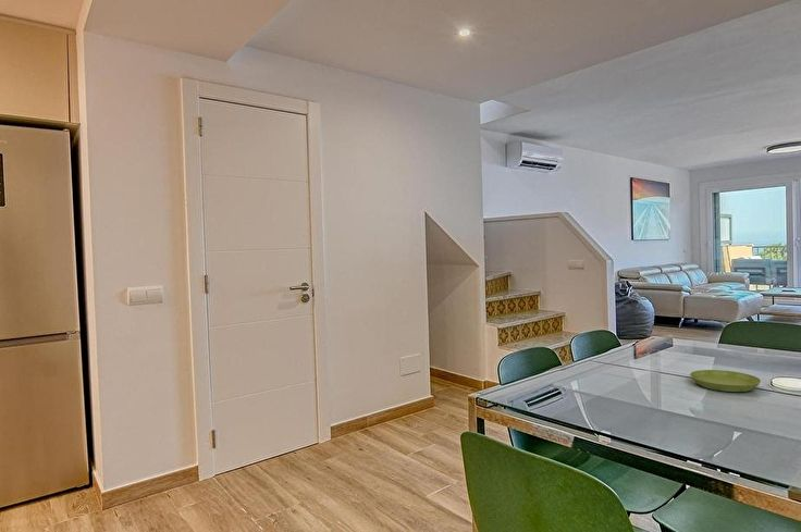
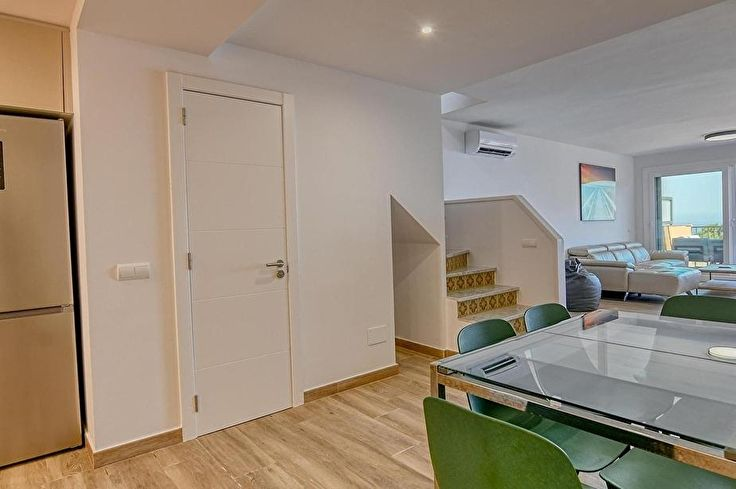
- saucer (724, 381)
